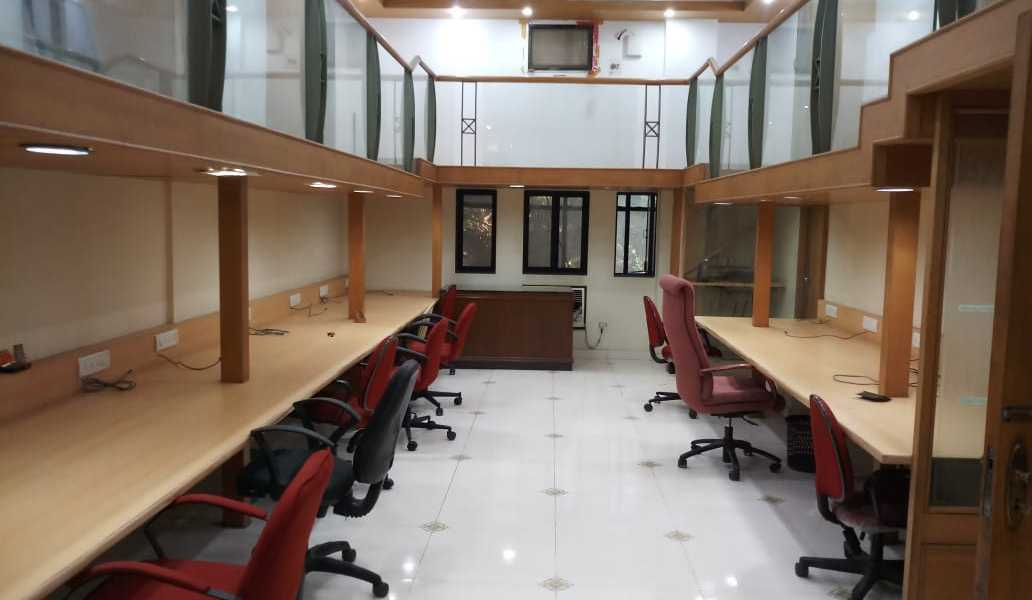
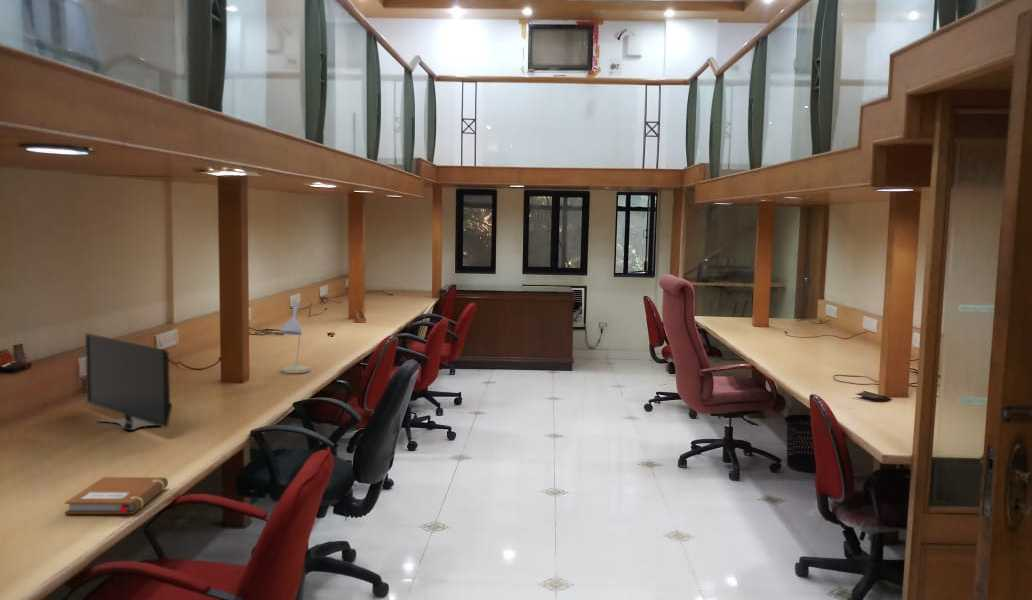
+ notebook (118, 495)
+ monitor (132, 381)
+ desk lamp (294, 334)
